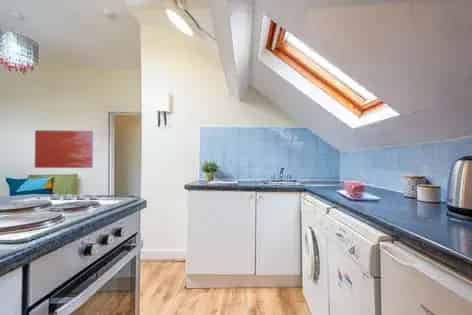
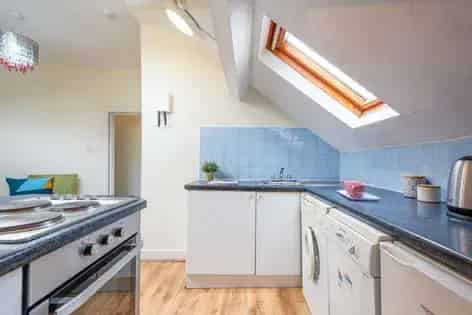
- wall art (64, 149)
